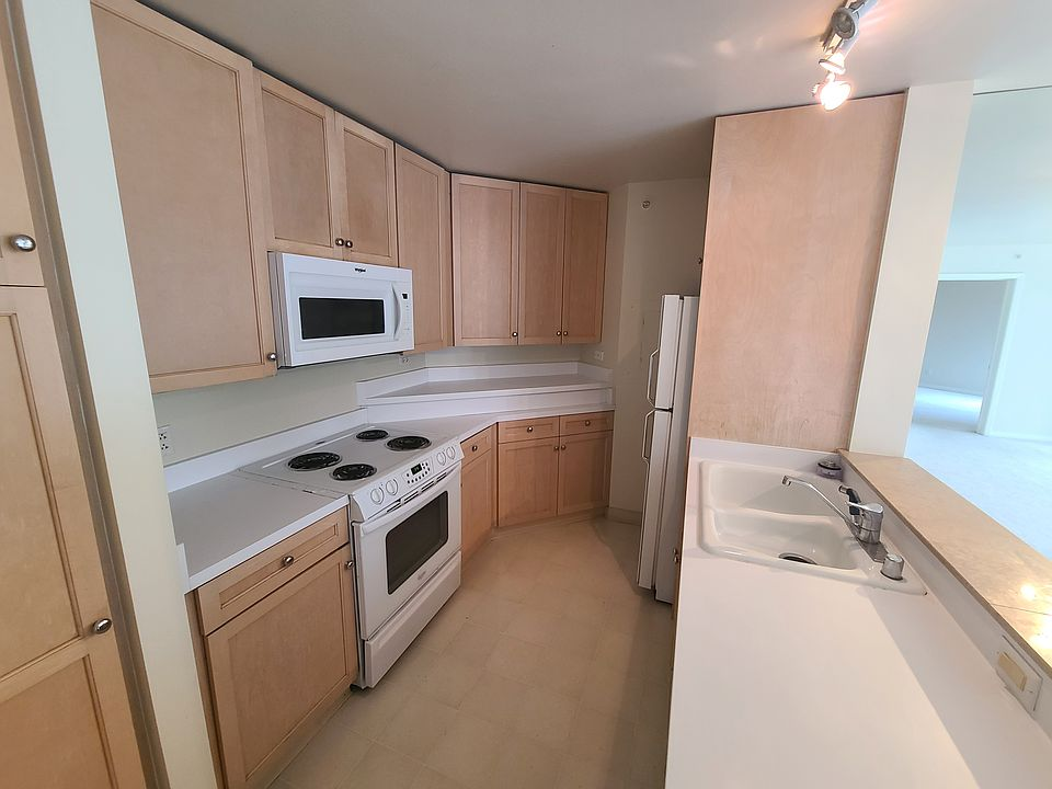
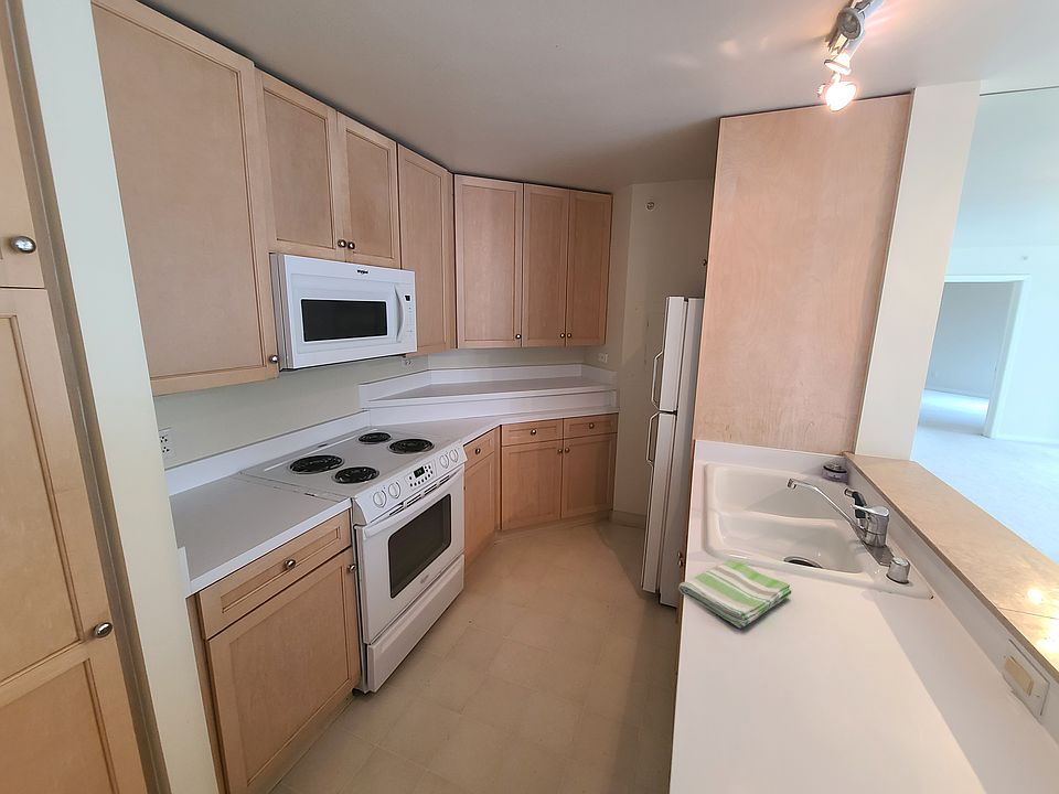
+ dish towel (735, 587)
